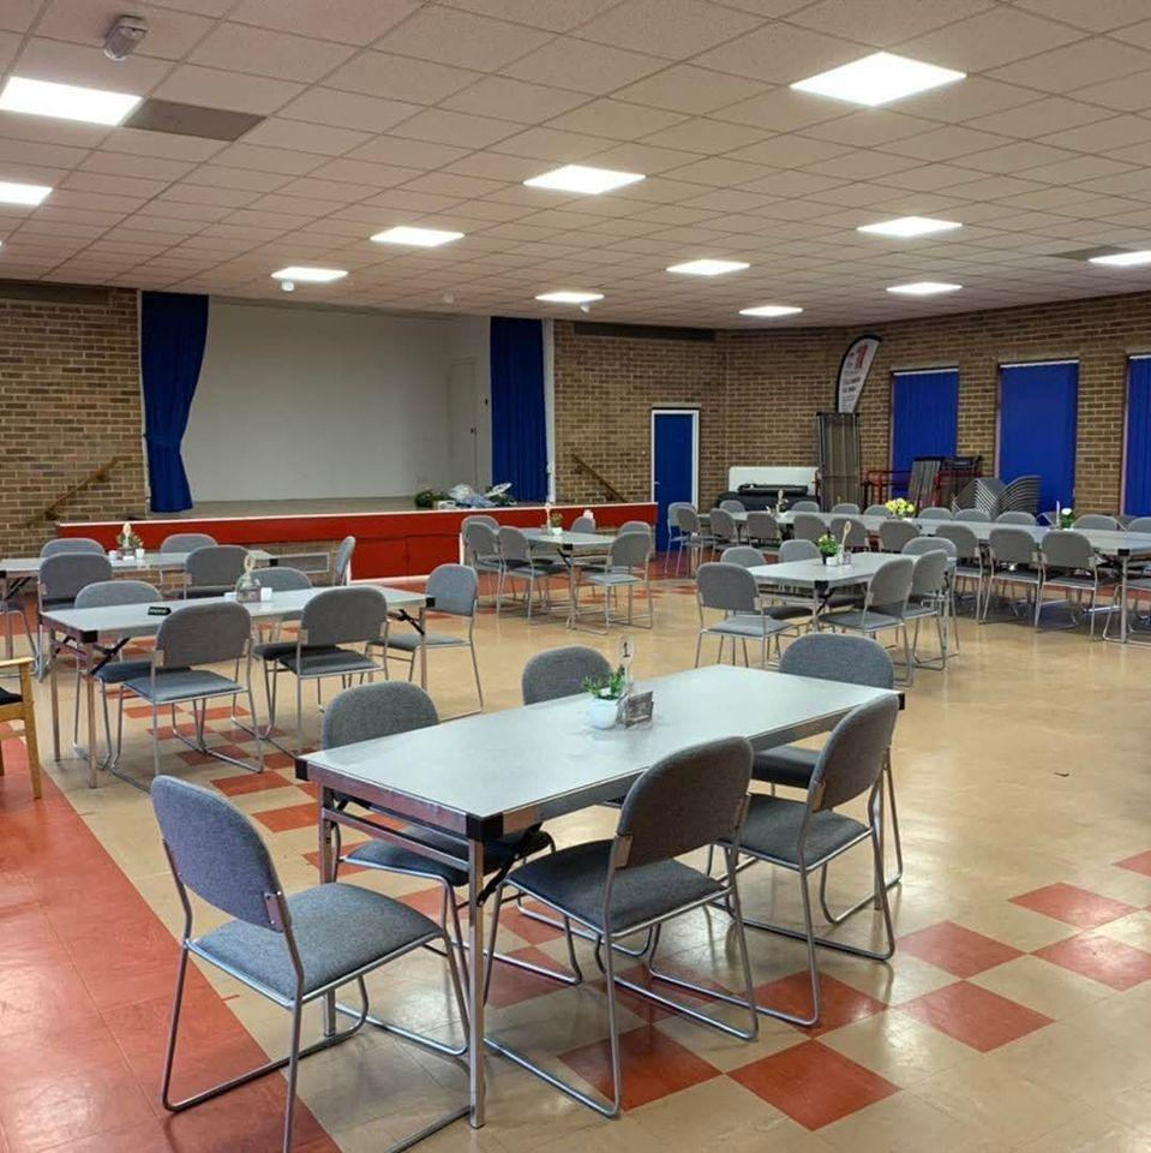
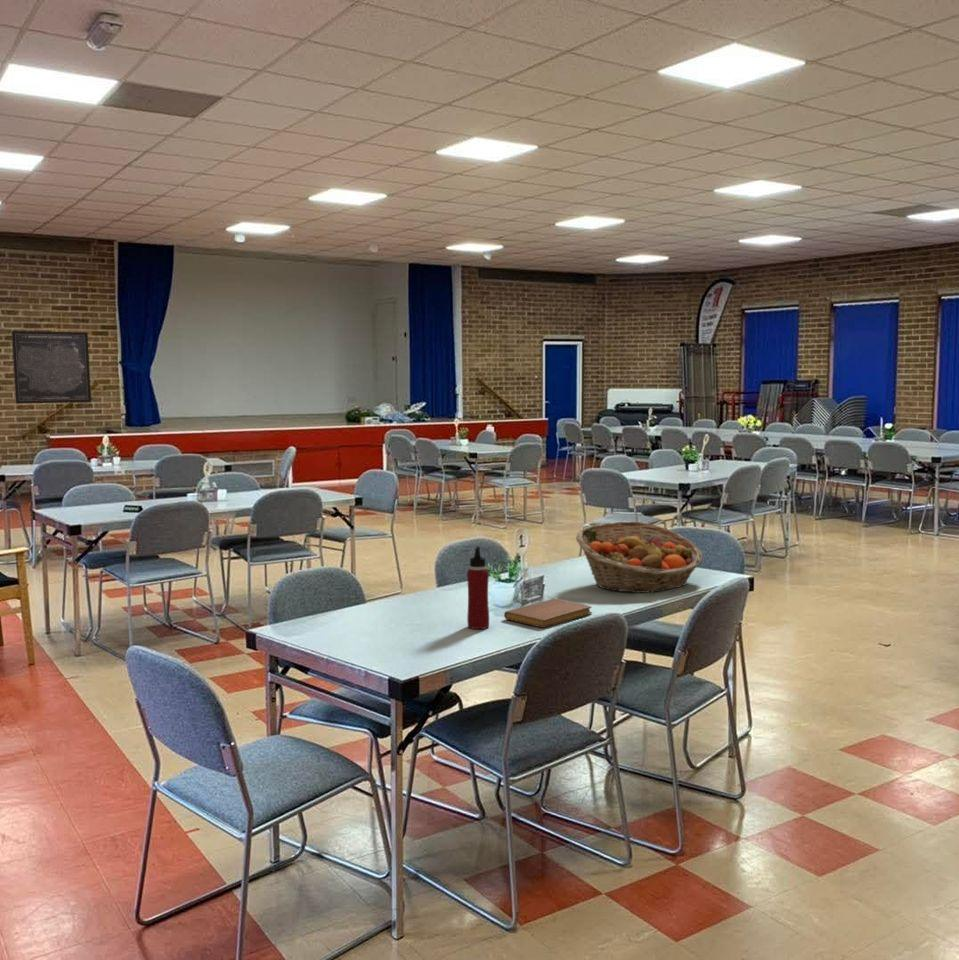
+ notebook (548, 612)
+ water bottle (478, 587)
+ fruit basket (638, 555)
+ wall art (52, 367)
